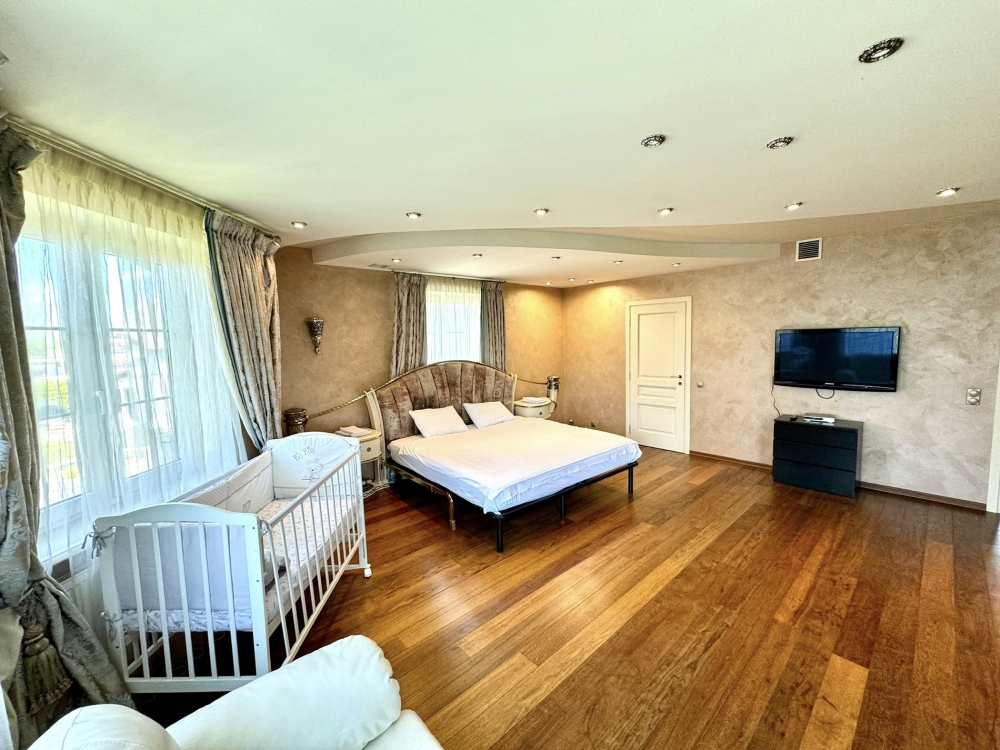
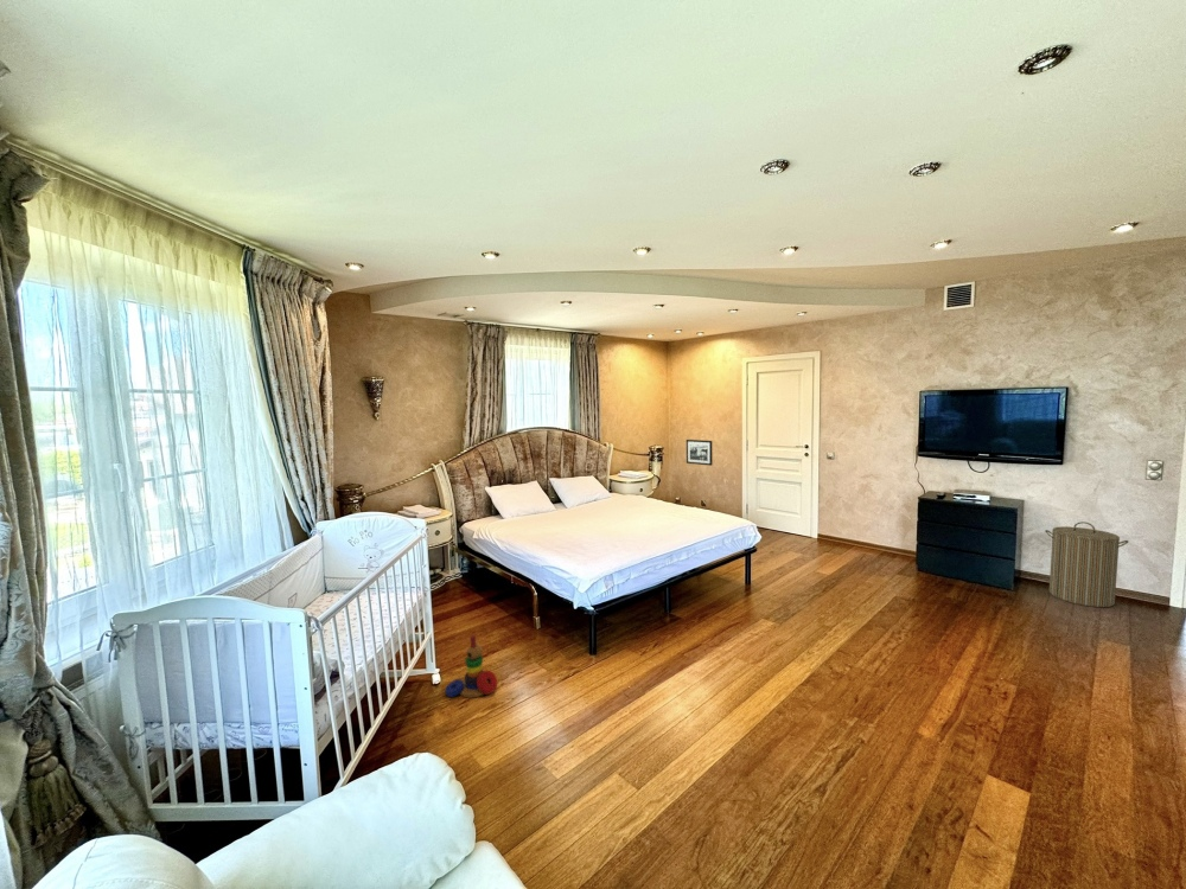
+ laundry hamper (1083, 559)
+ stacking toy (472, 664)
+ picture frame (699, 452)
